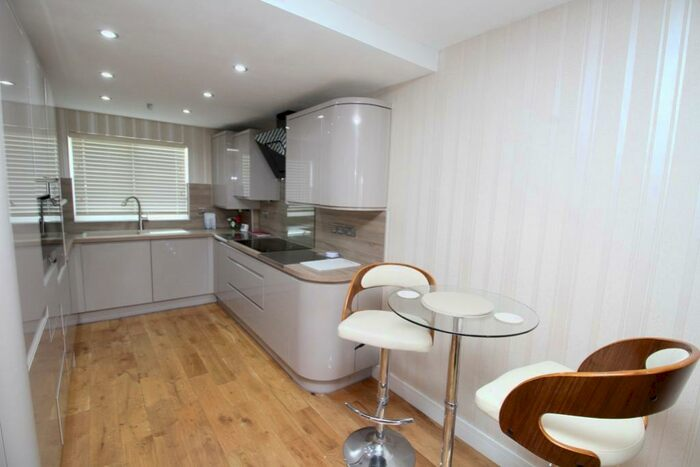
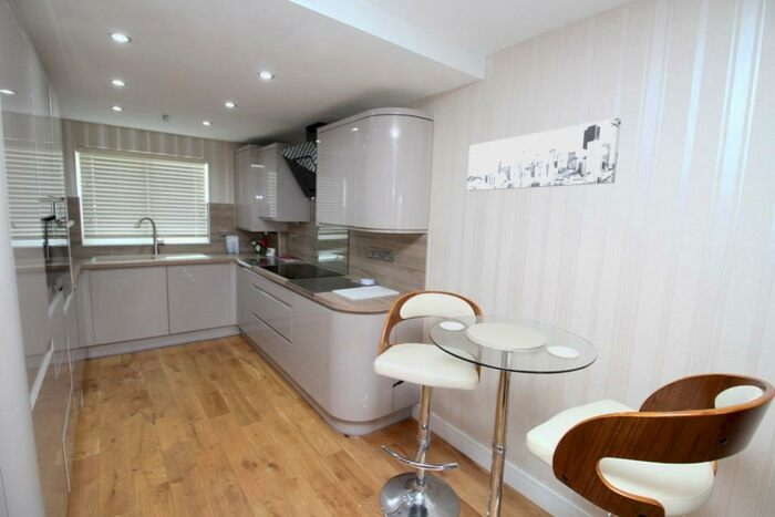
+ wall art (530, 161)
